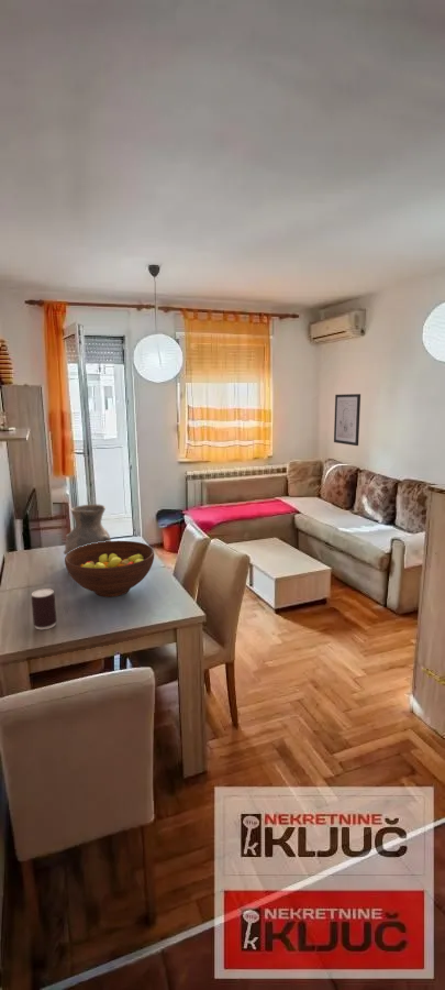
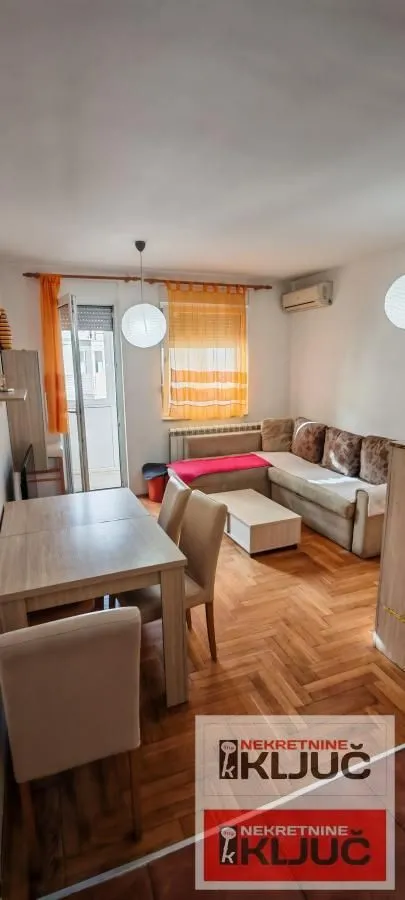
- vase (87, 536)
- wall art (346, 419)
- fruit bowl (111, 572)
- beverage can (44, 608)
